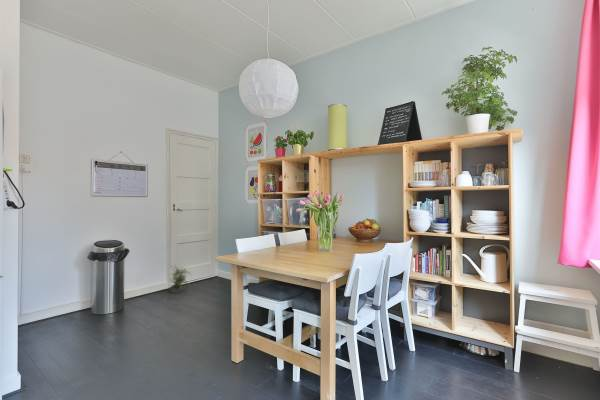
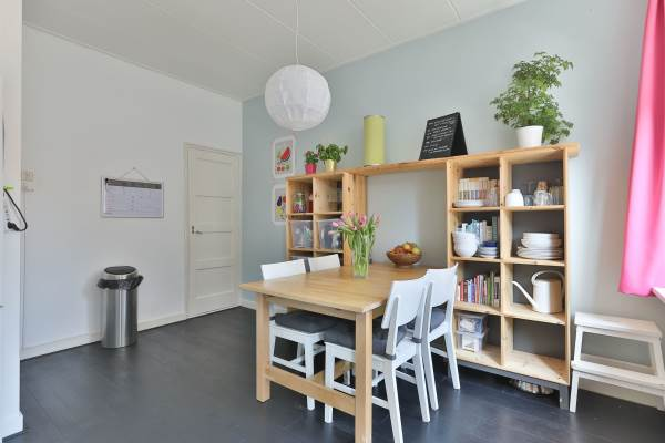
- potted plant (178, 277)
